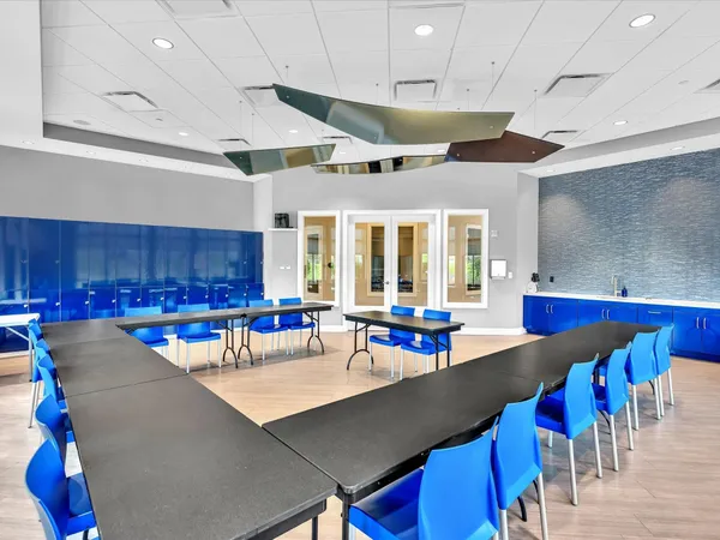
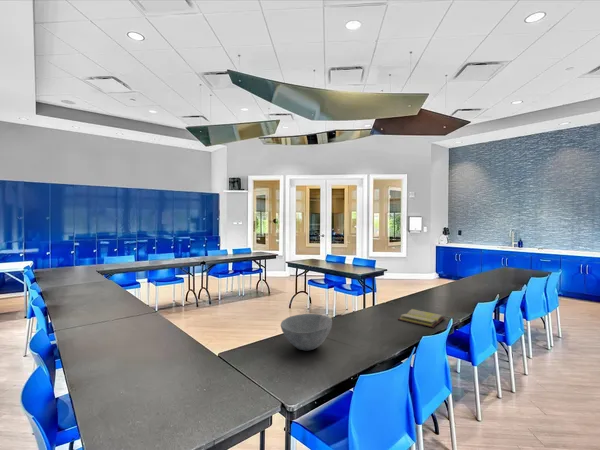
+ bowl (306, 333)
+ diary (421, 317)
